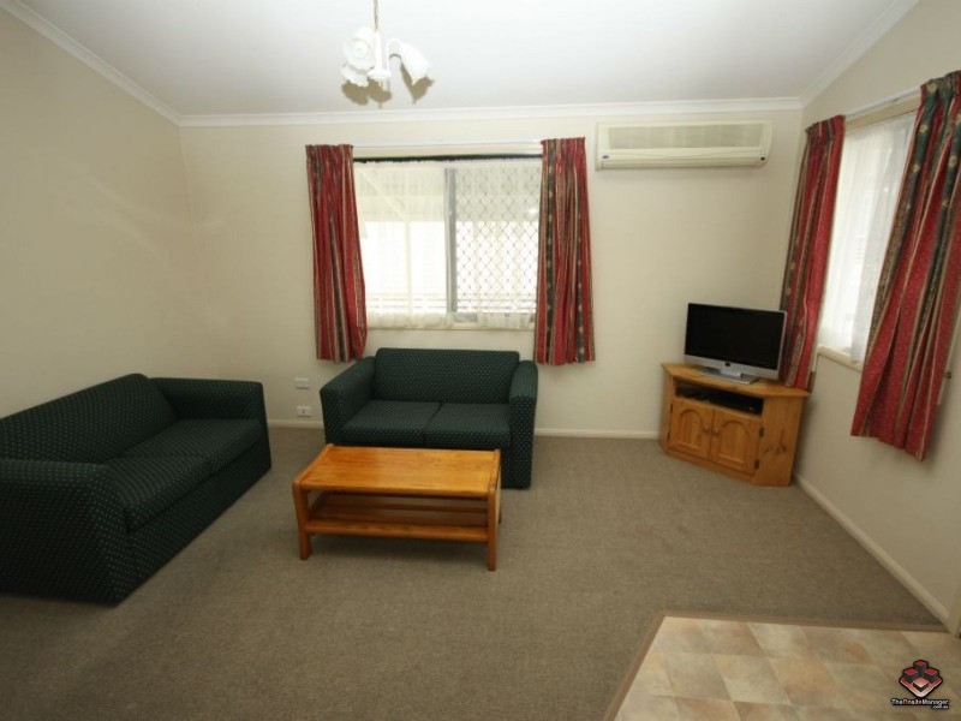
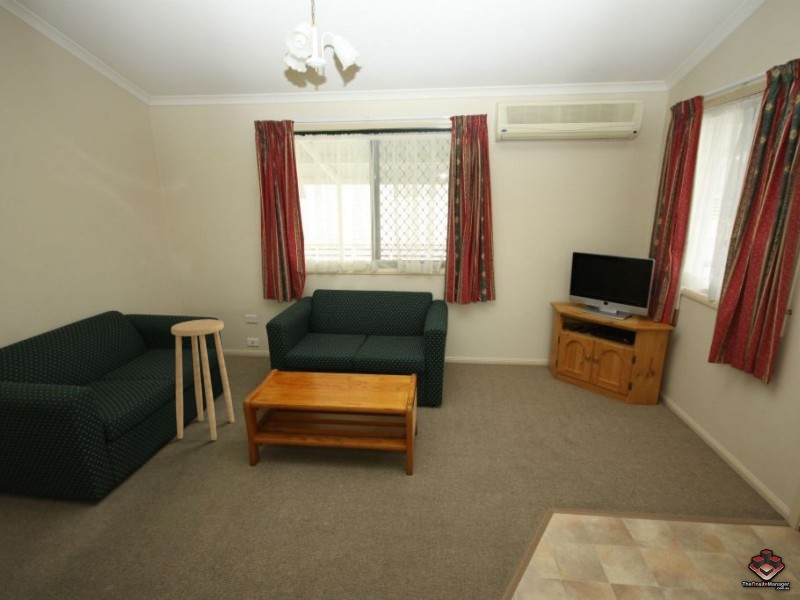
+ stool (204, 378)
